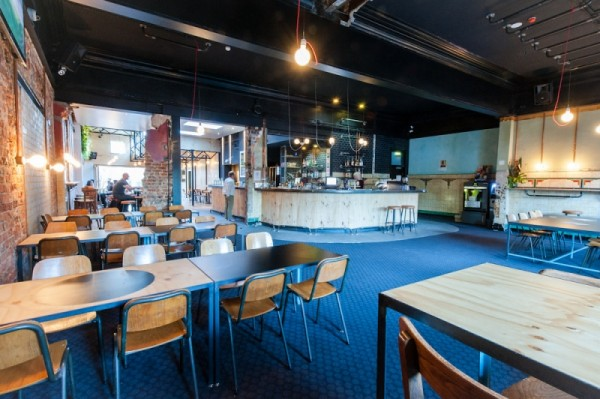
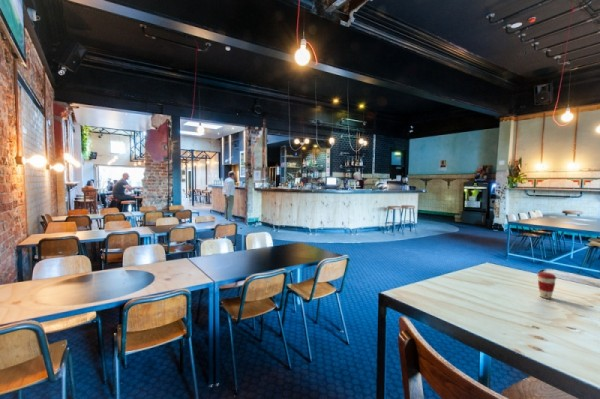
+ coffee cup (546, 285)
